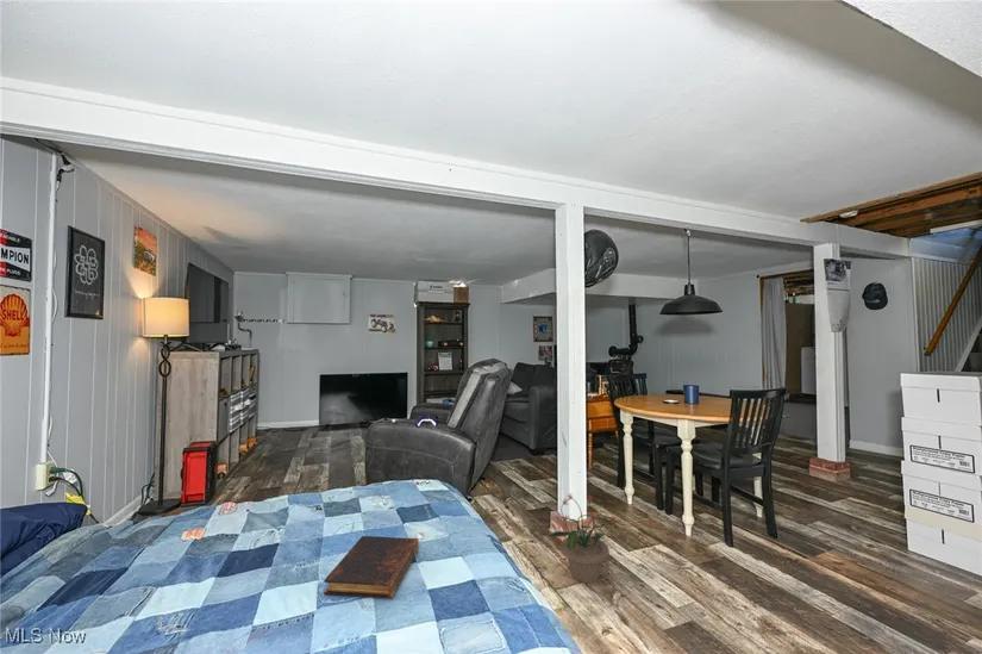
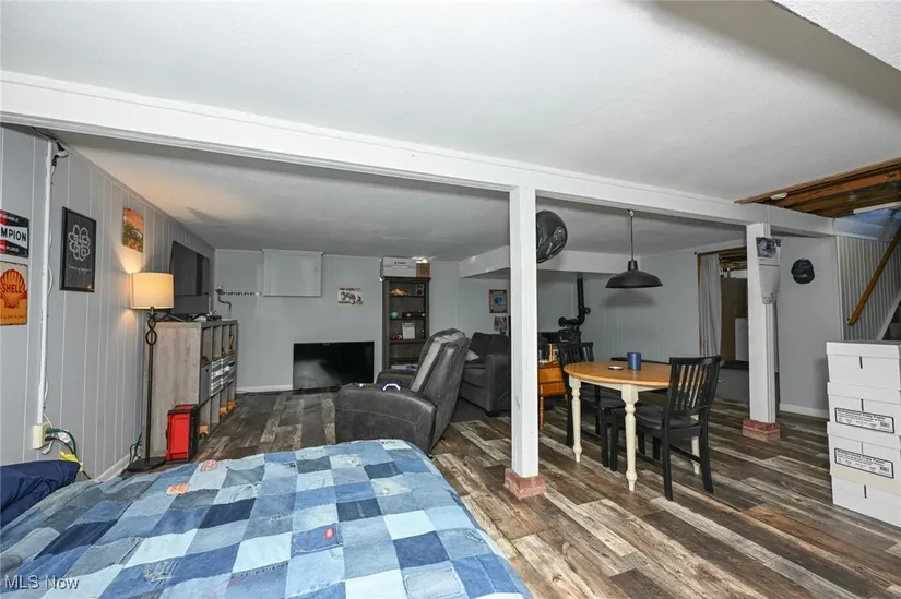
- book (375, 563)
- potted plant (581, 535)
